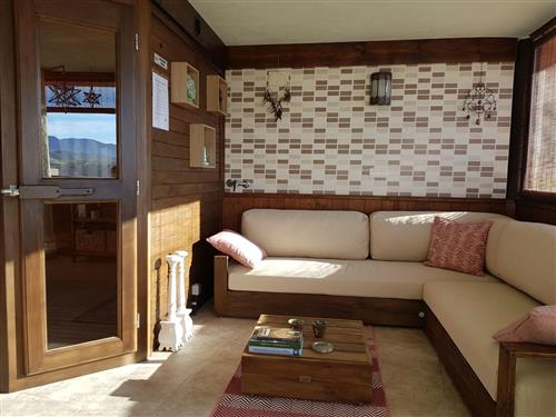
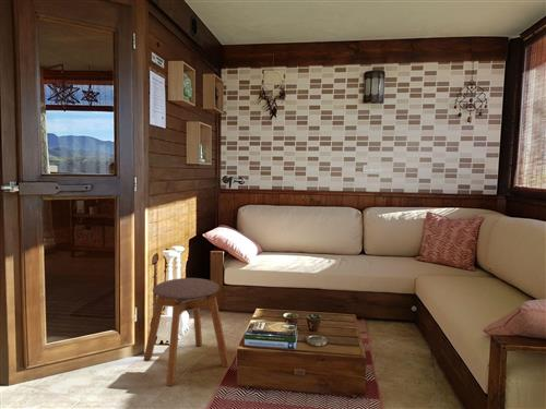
+ stool (178, 323)
